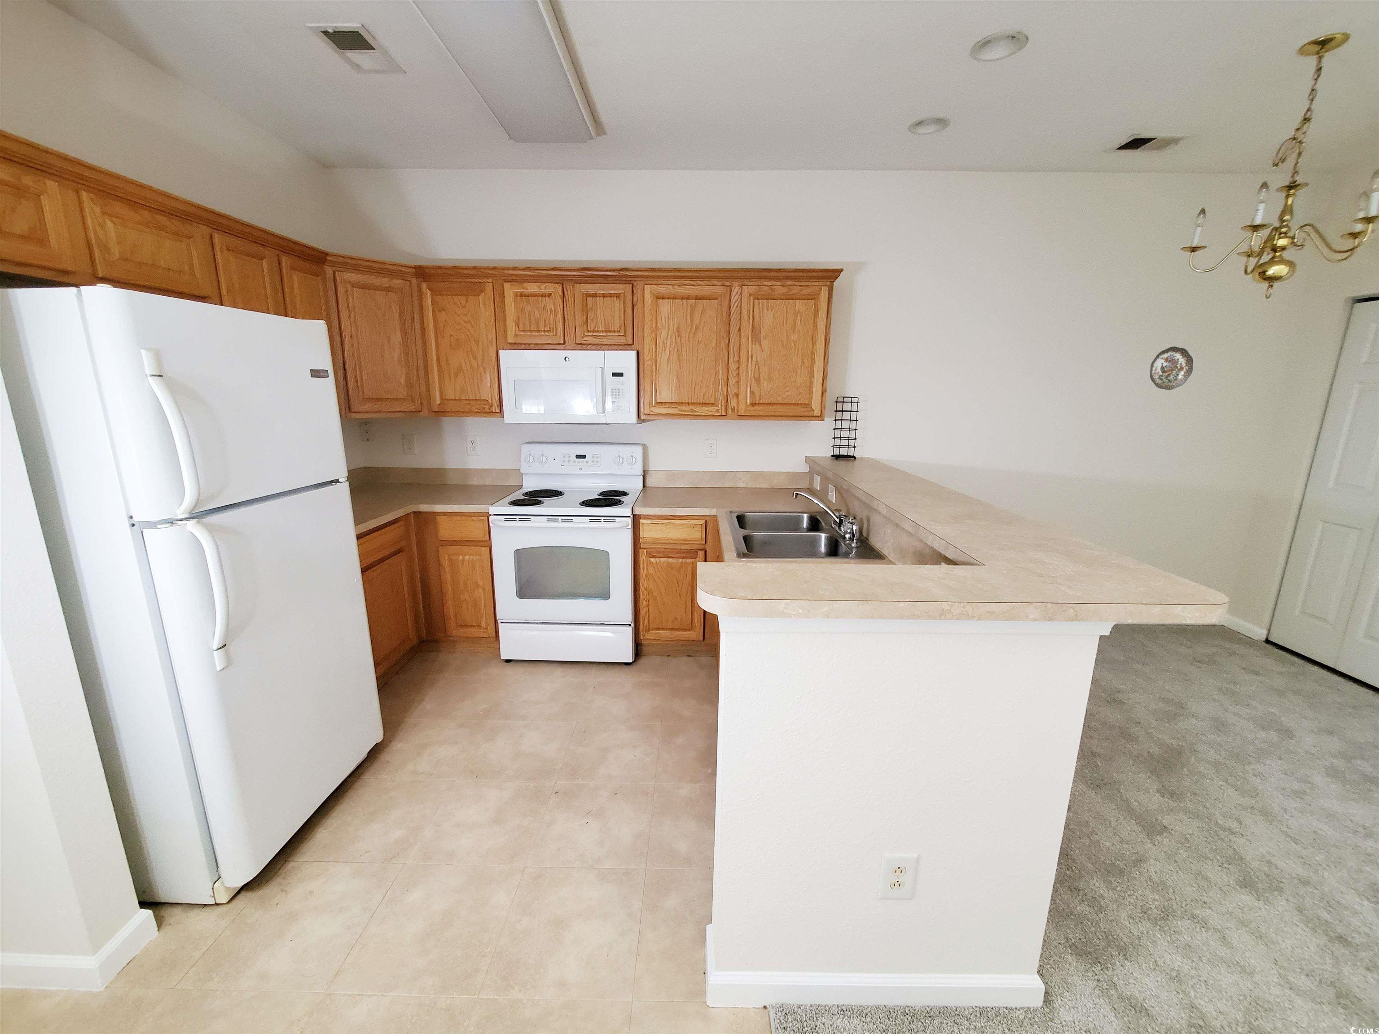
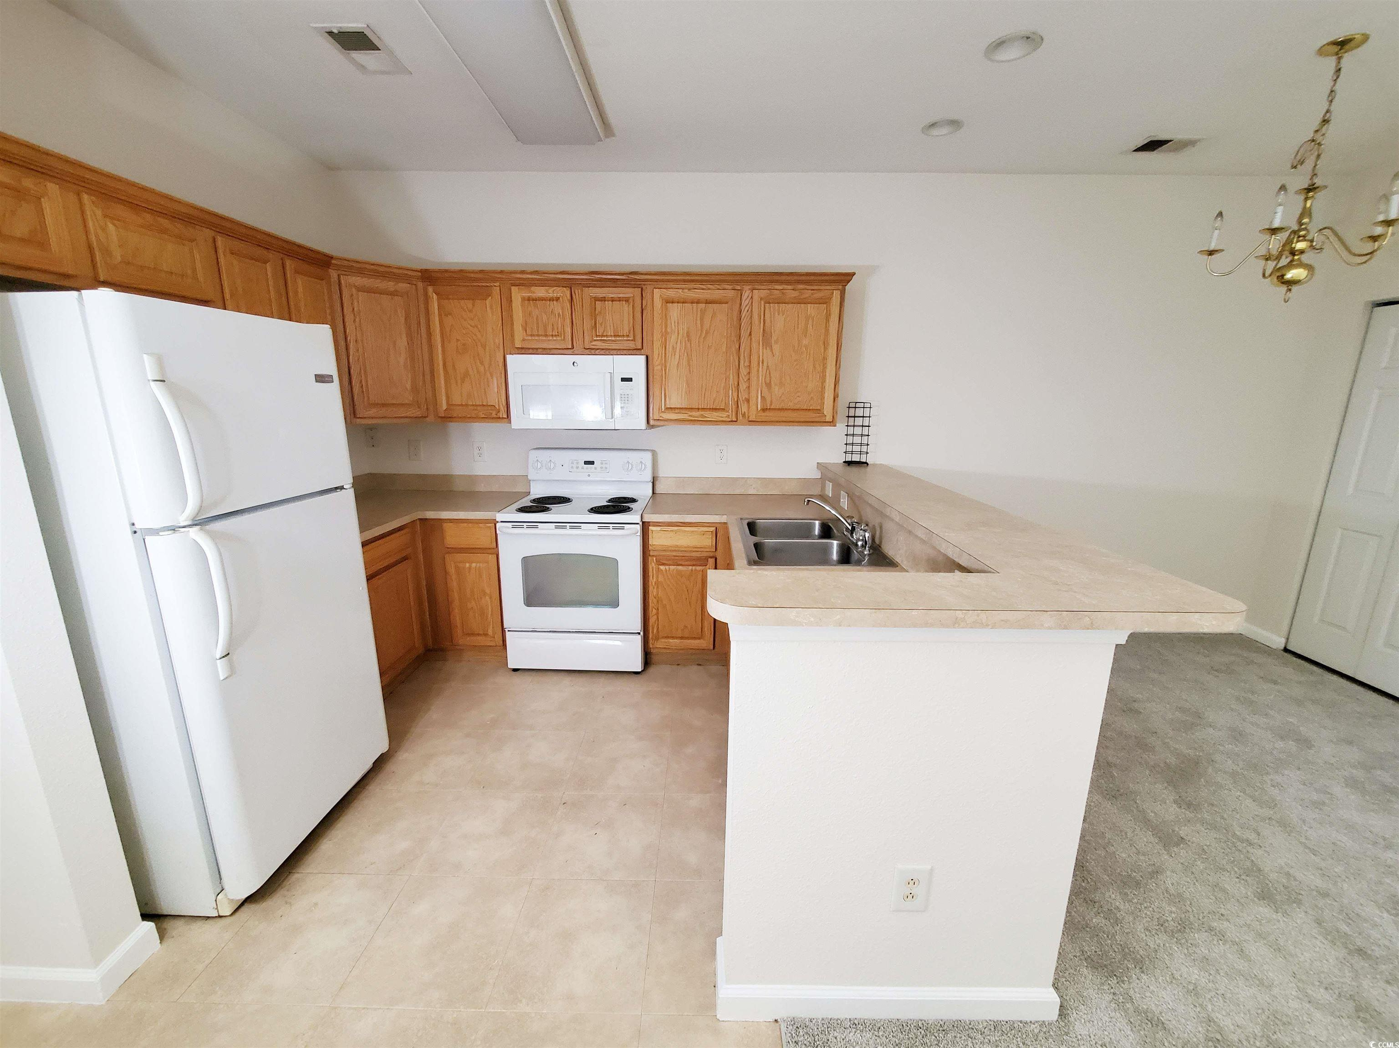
- decorative plate (1169, 368)
